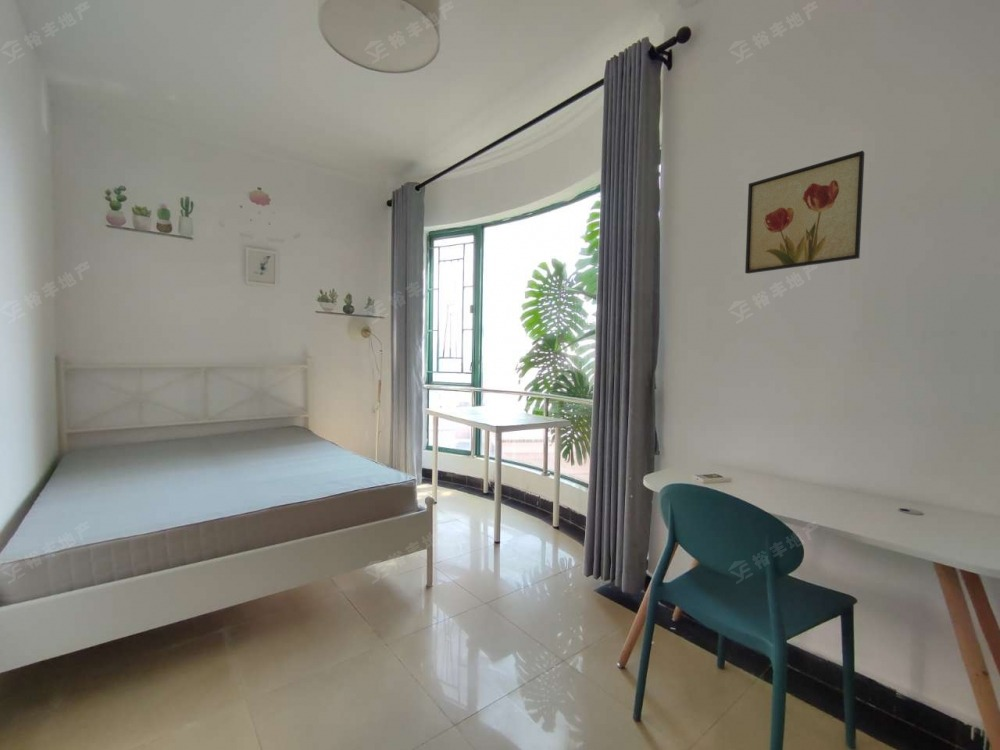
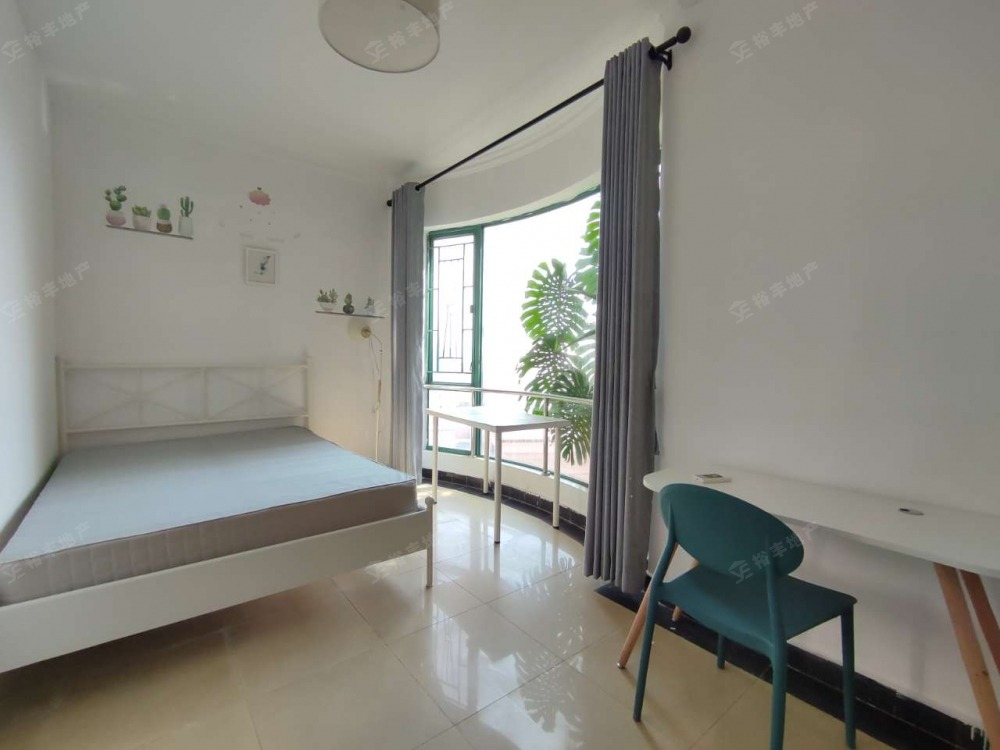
- wall art (800, 218)
